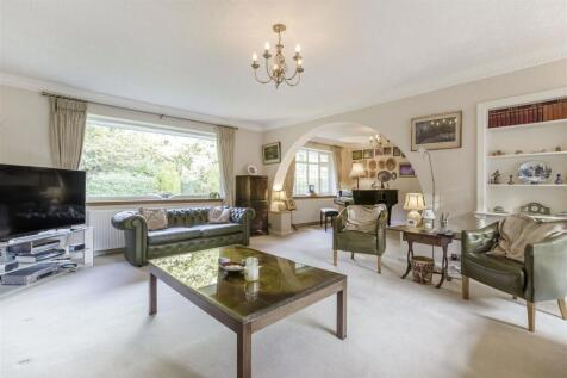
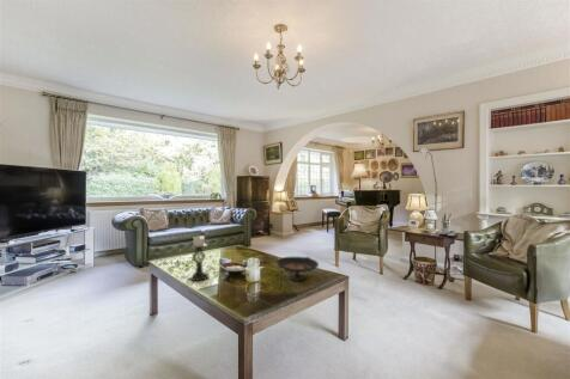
+ candle holder (198, 256)
+ decorative bowl (297, 269)
